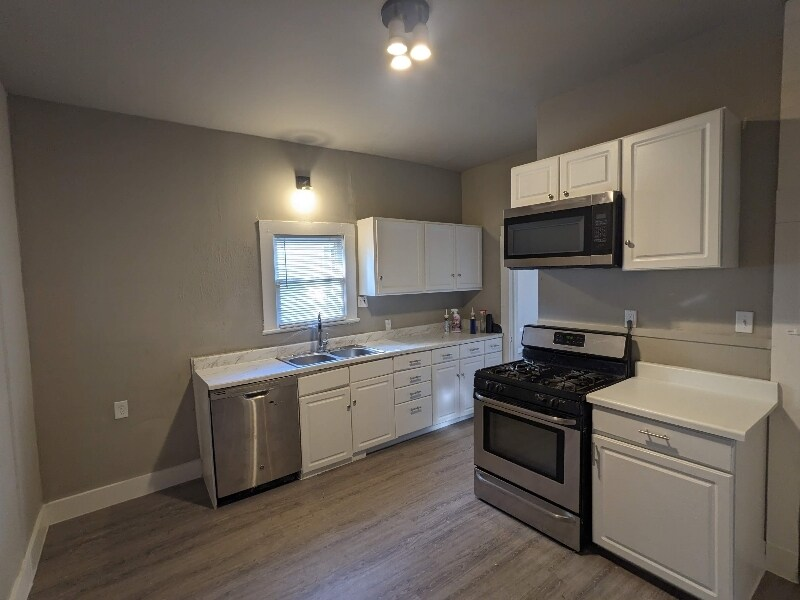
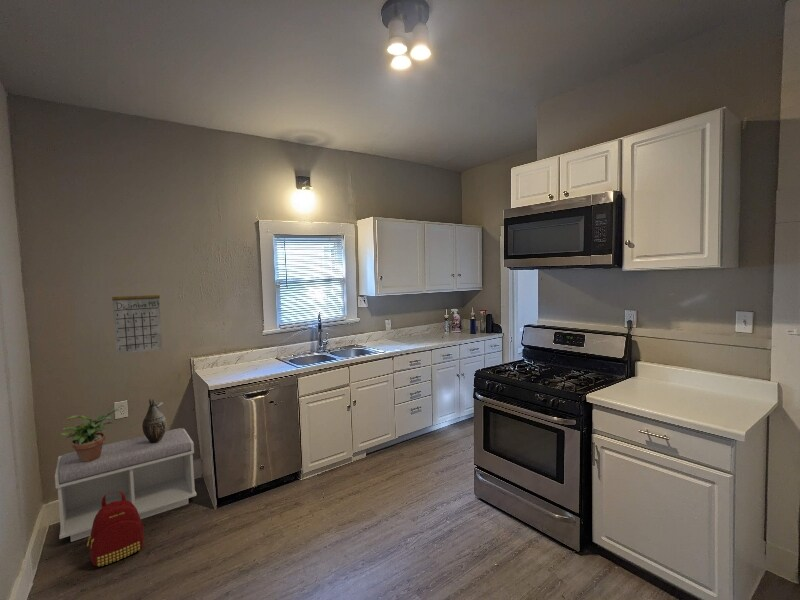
+ calendar (137, 317)
+ decorative vase (154, 419)
+ potted plant (93, 432)
+ backpack (115, 525)
+ bench (130, 478)
